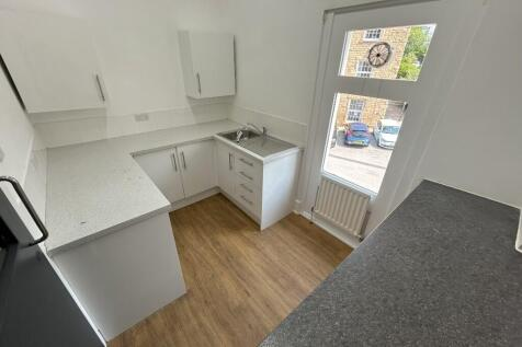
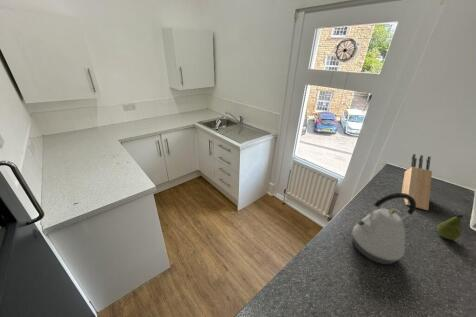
+ fruit (452, 225)
+ knife block (419, 179)
+ kettle (384, 223)
